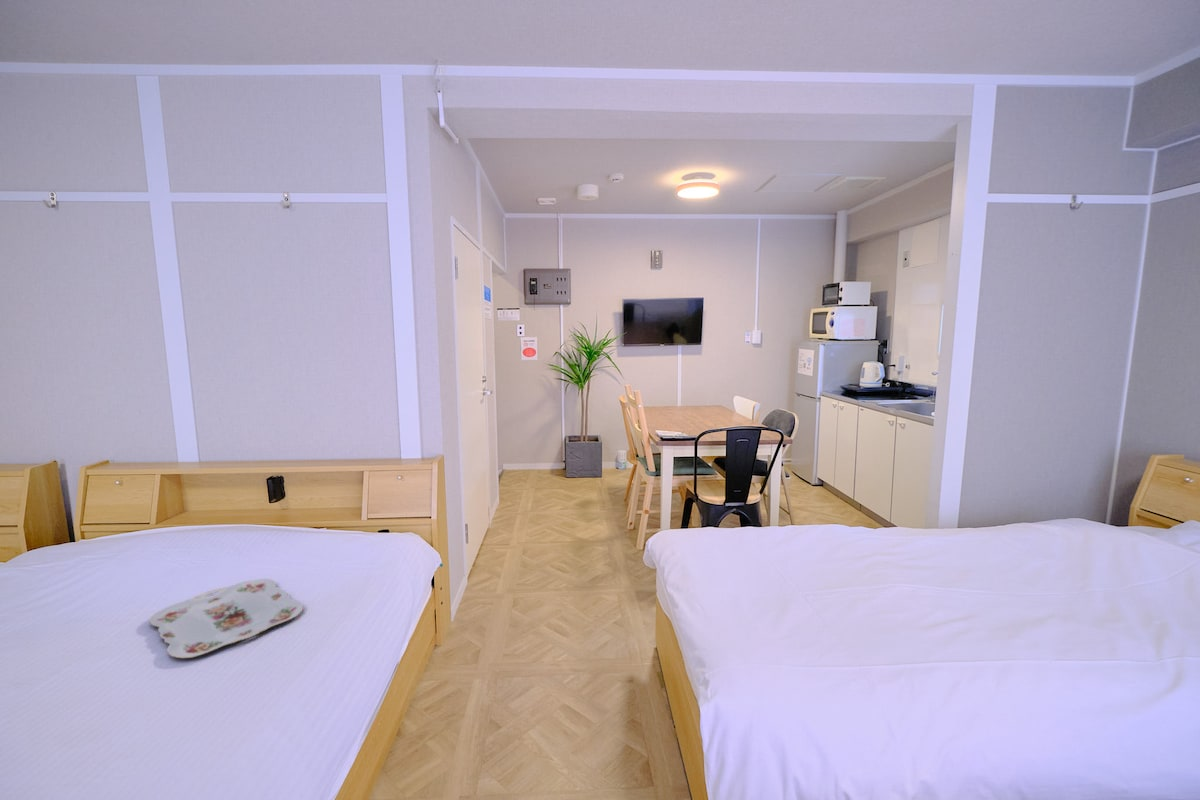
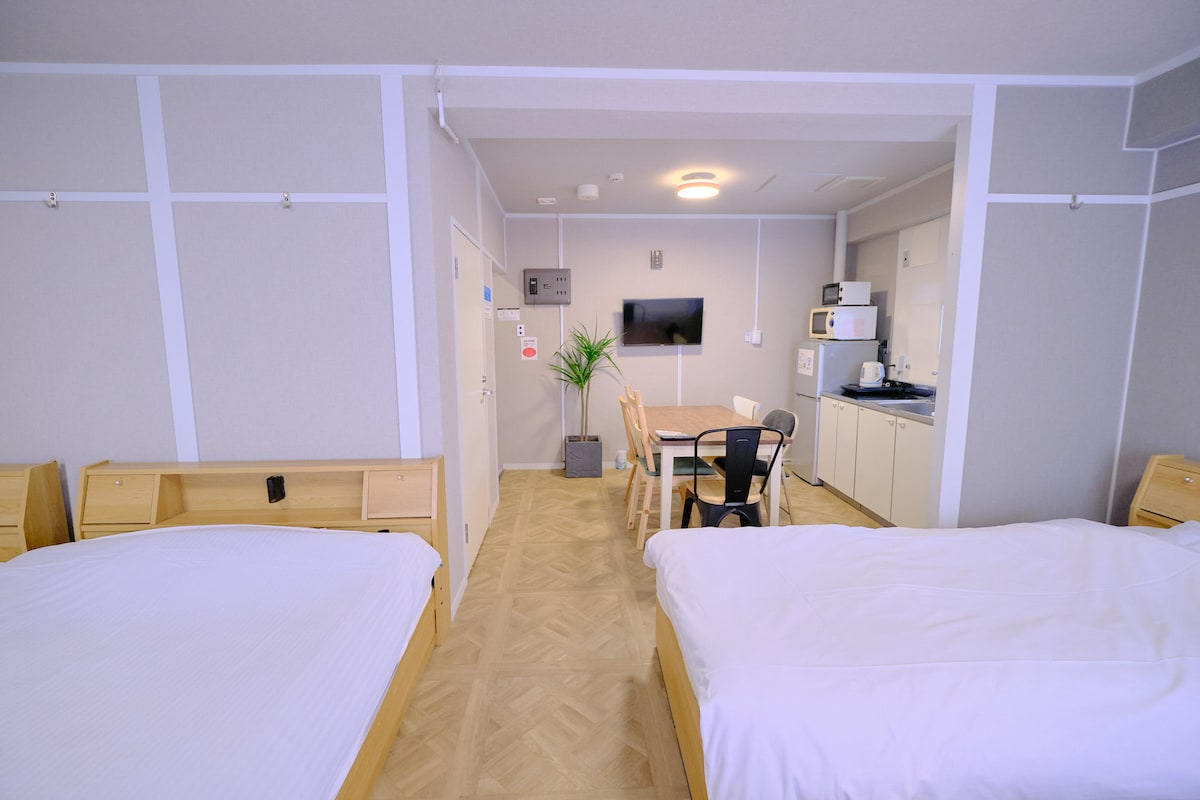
- serving tray (228, 614)
